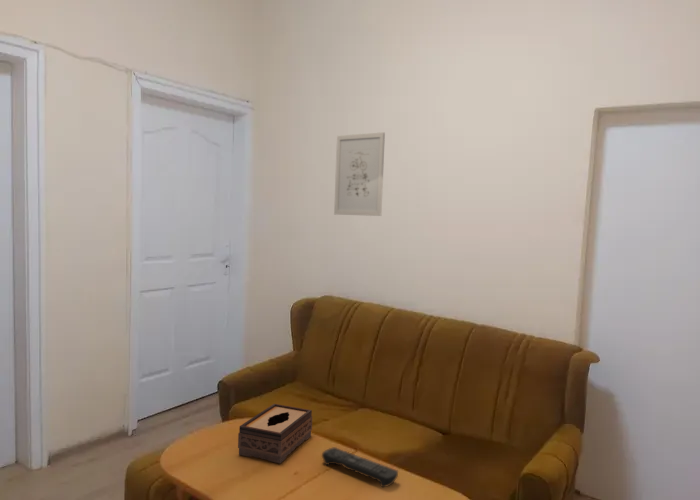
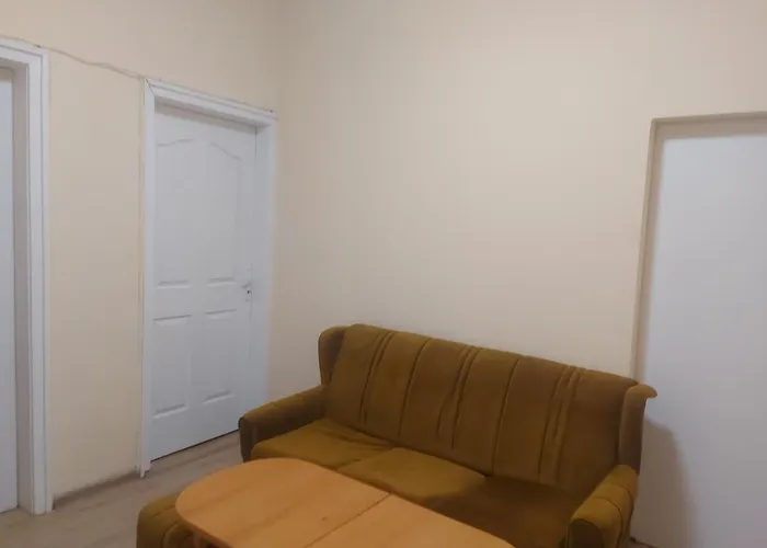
- tissue box (276, 431)
- wall art (358, 174)
- remote control (358, 466)
